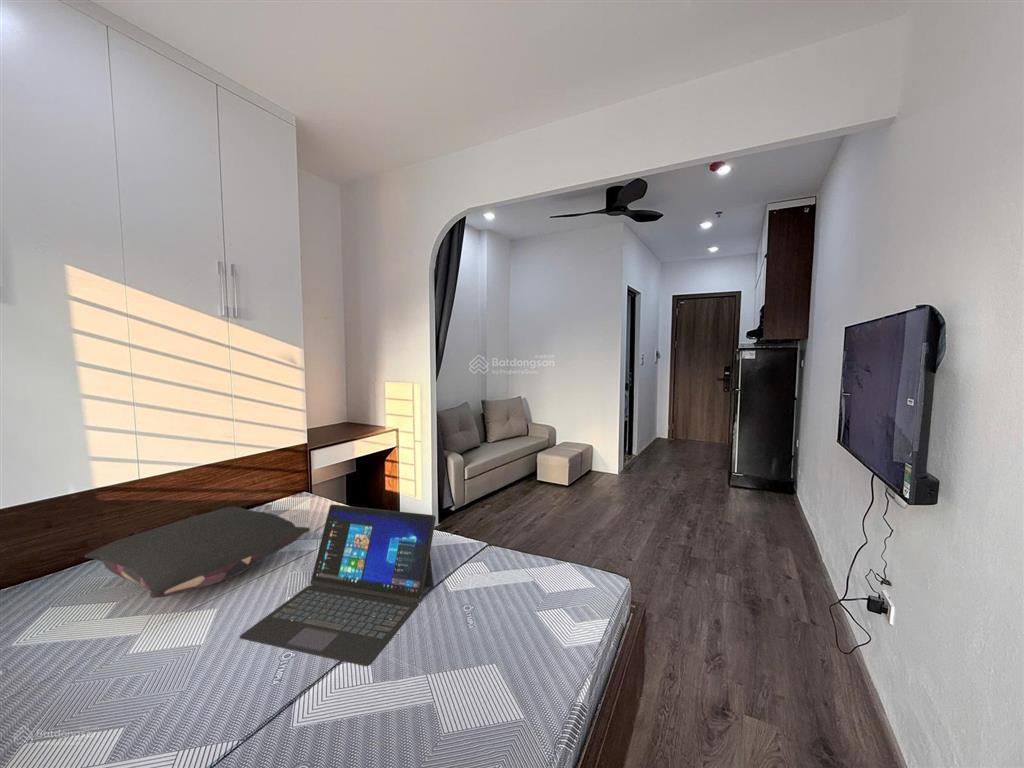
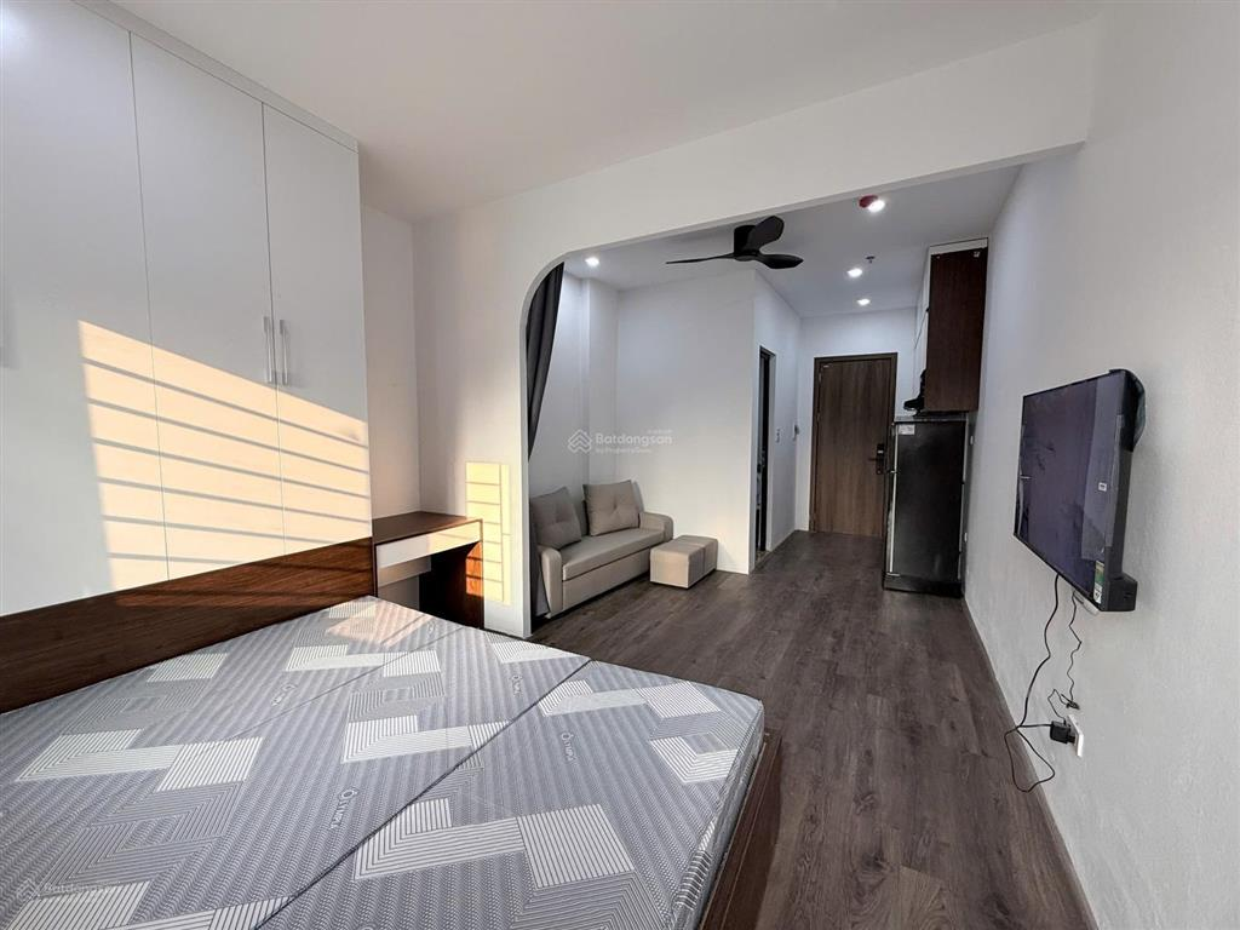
- pillow (205, 543)
- laptop (347, 570)
